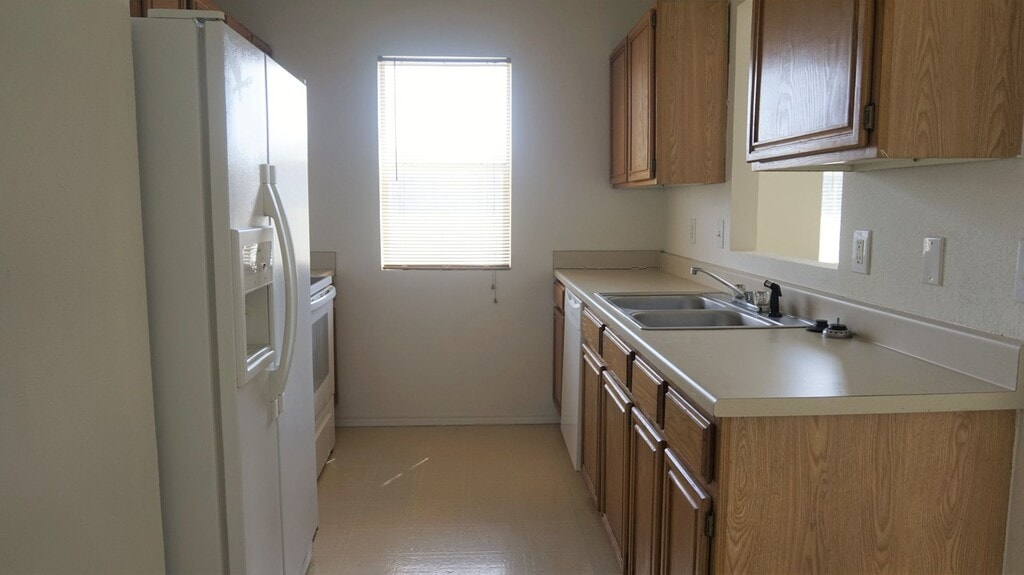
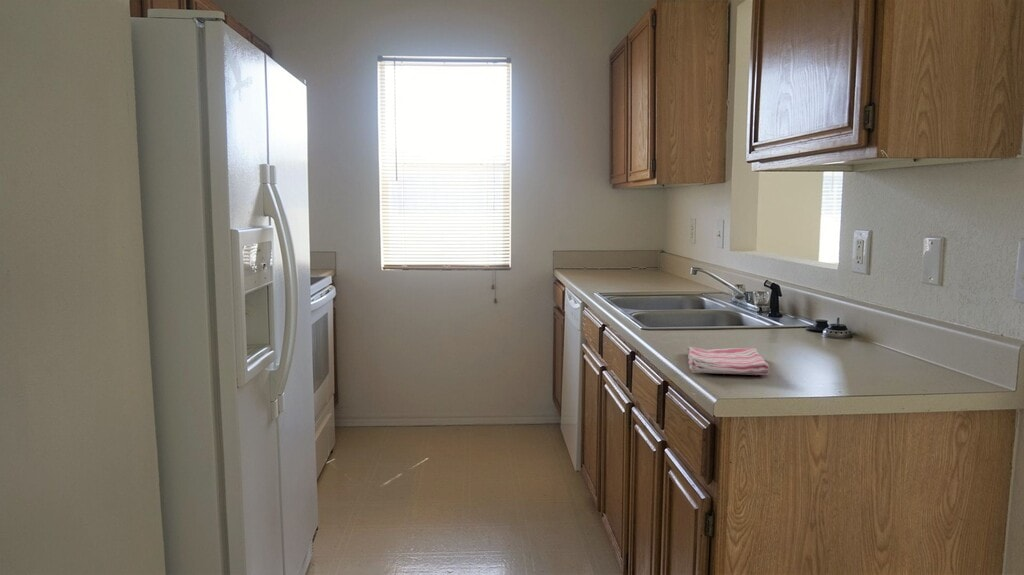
+ dish towel (725, 357)
